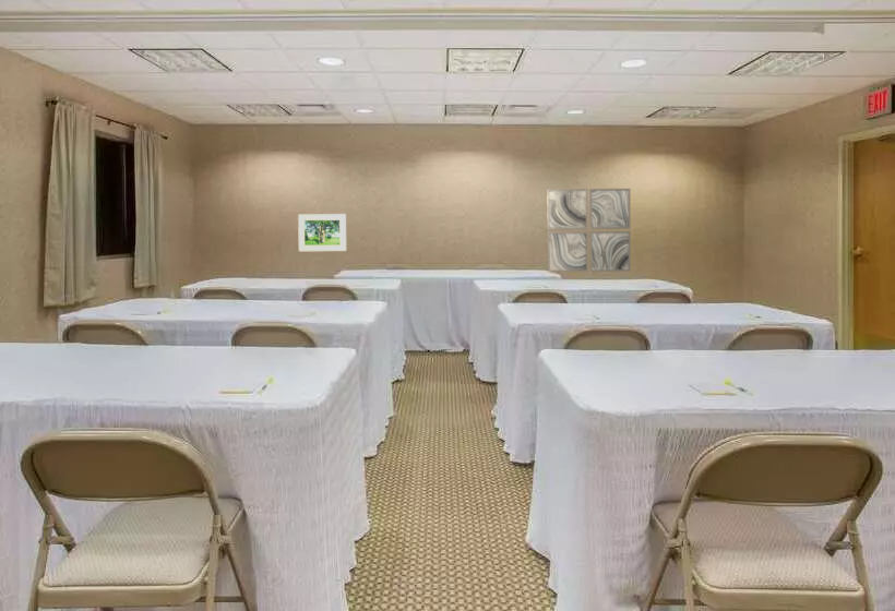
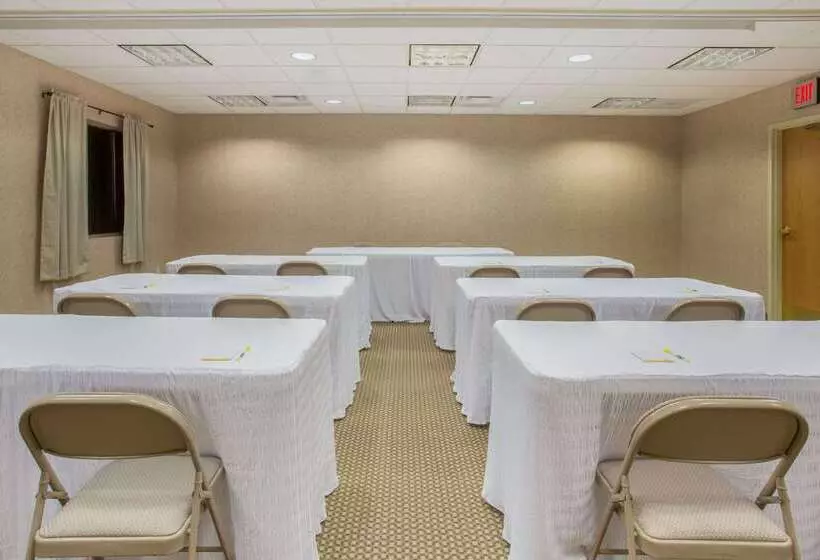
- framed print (322, 232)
- wall art (587, 231)
